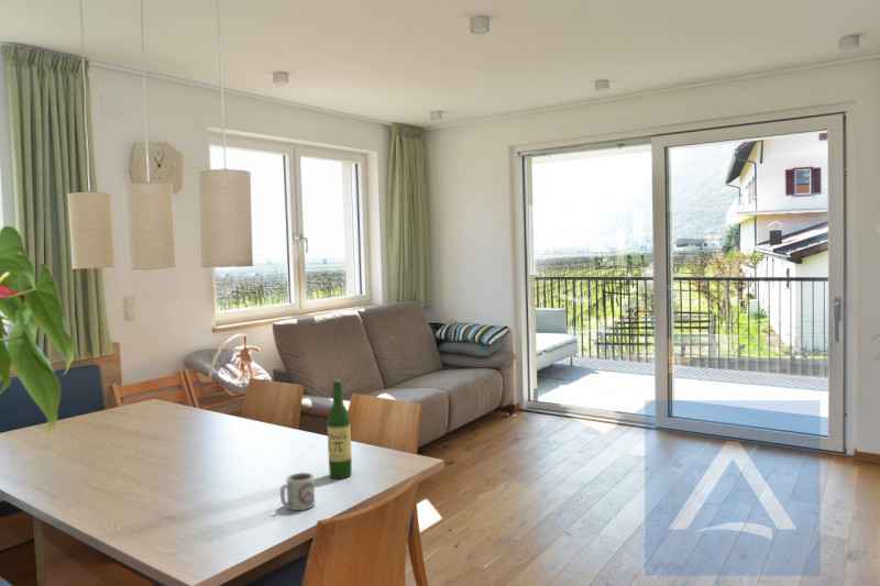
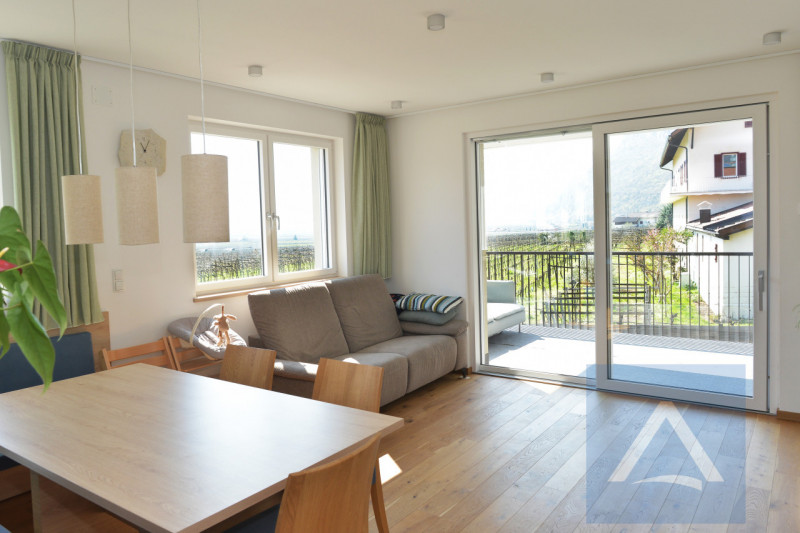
- cup (296, 491)
- wine bottle (338, 428)
